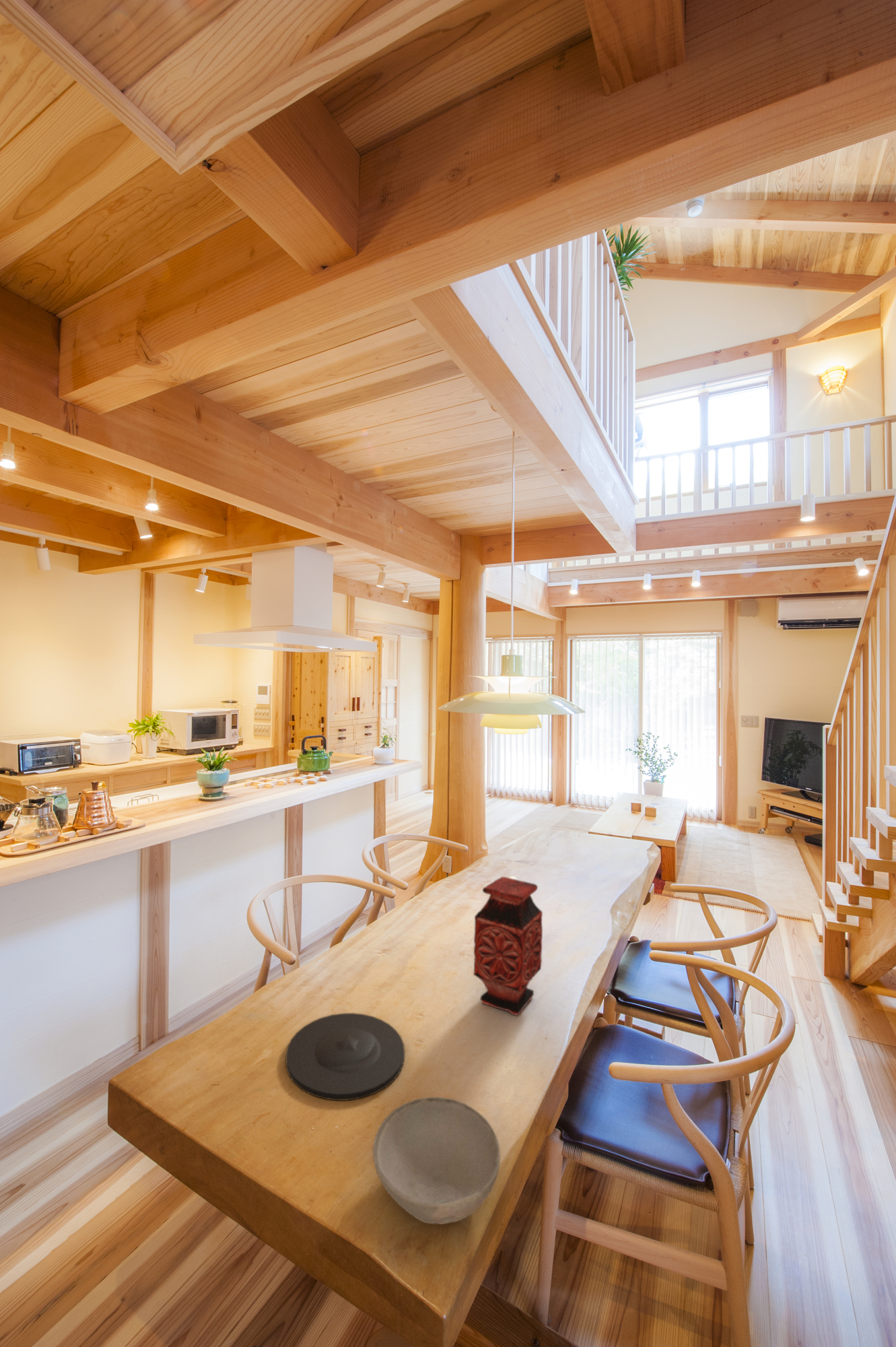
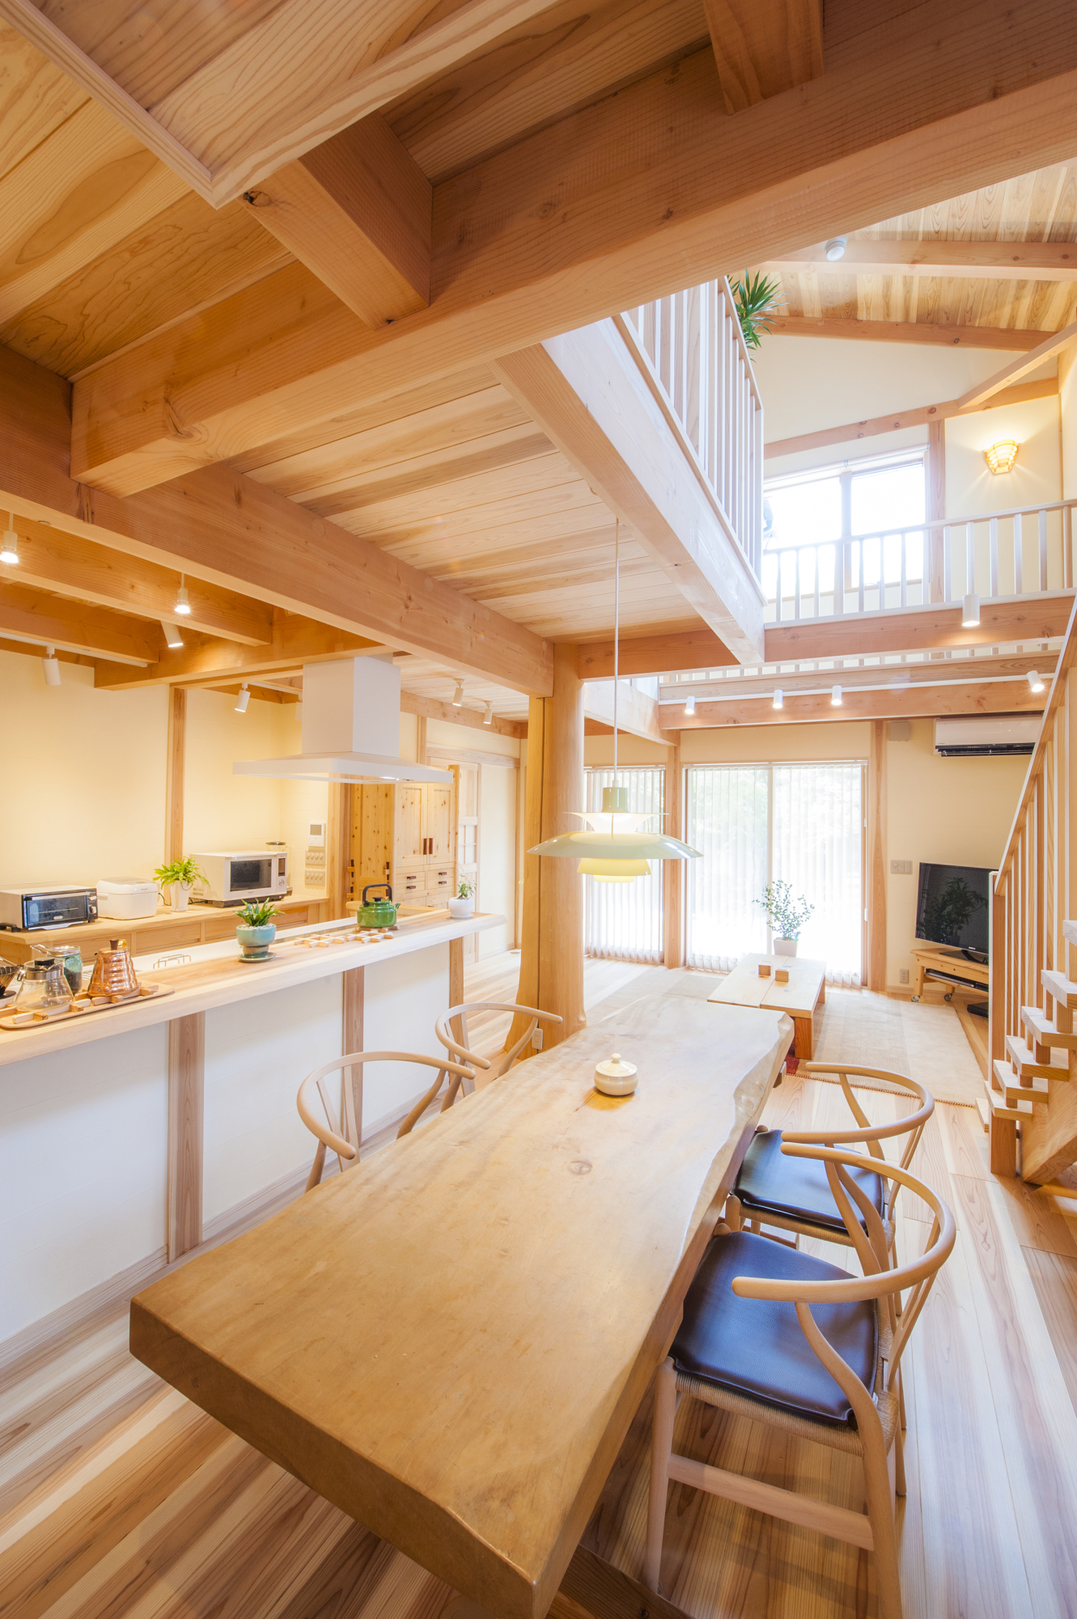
- bowl (436, 1168)
- plate (345, 1048)
- vase (508, 943)
